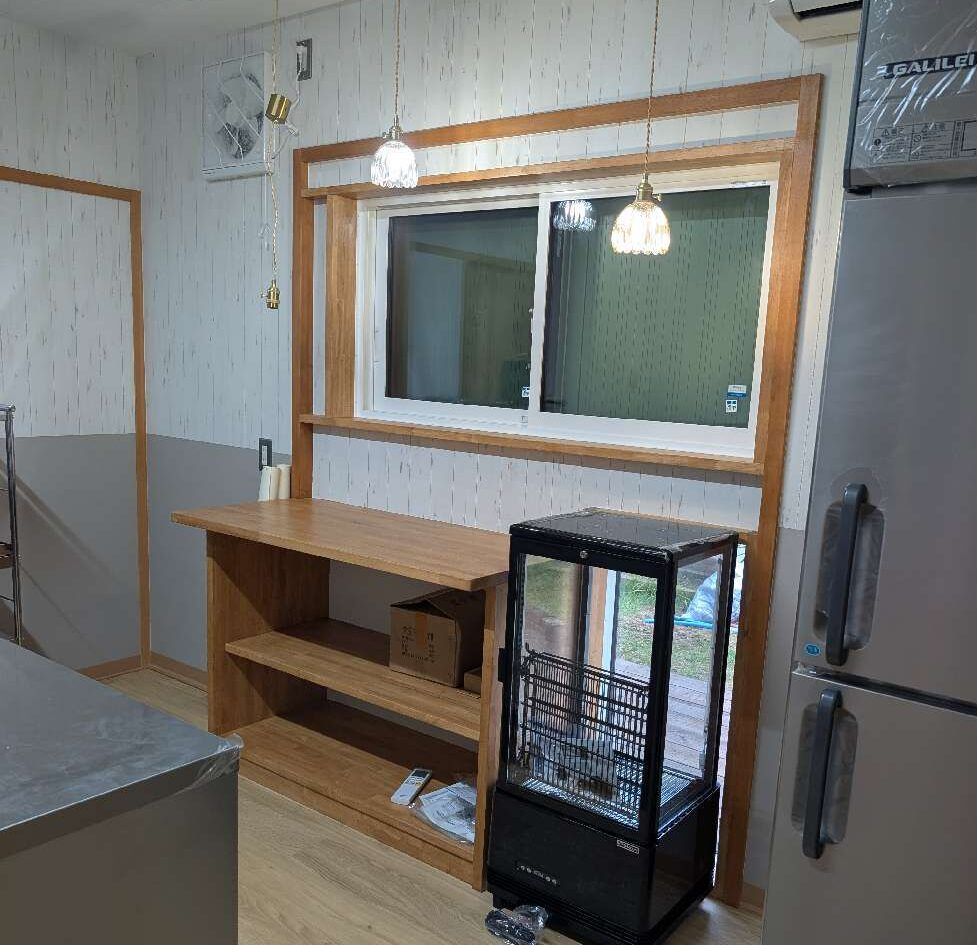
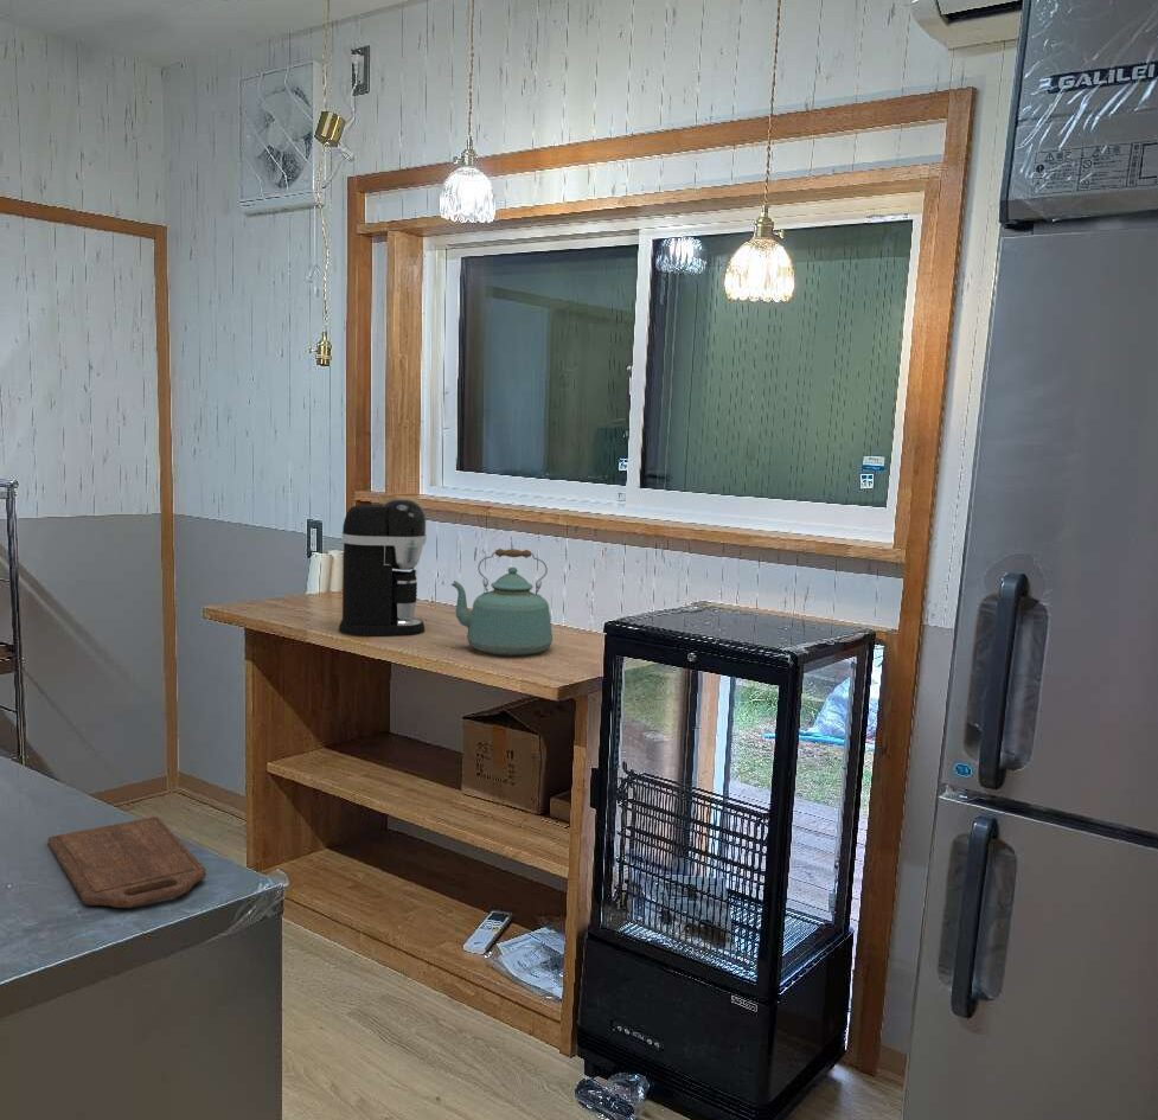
+ coffee maker (383, 564)
+ kettle (503, 599)
+ cutting board (128, 860)
